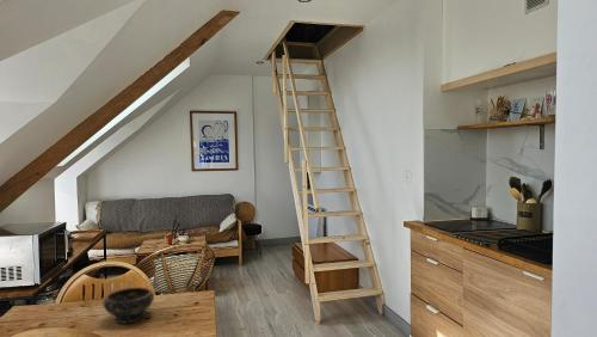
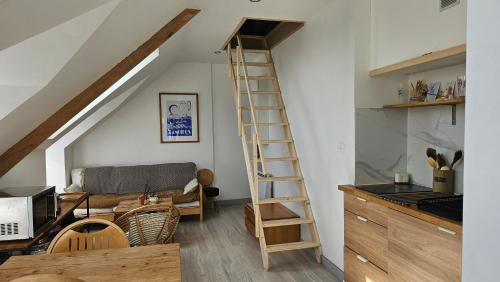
- bowl (129, 305)
